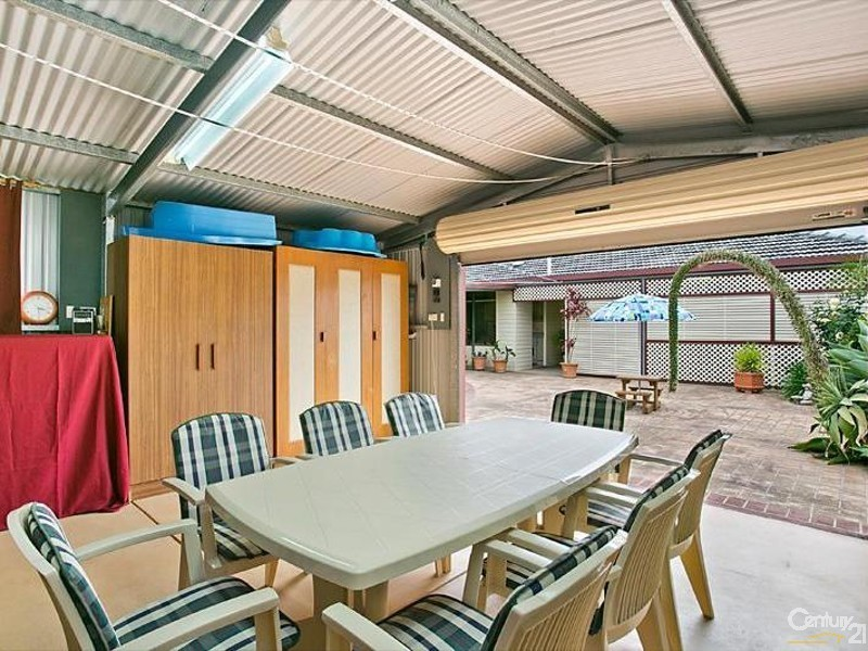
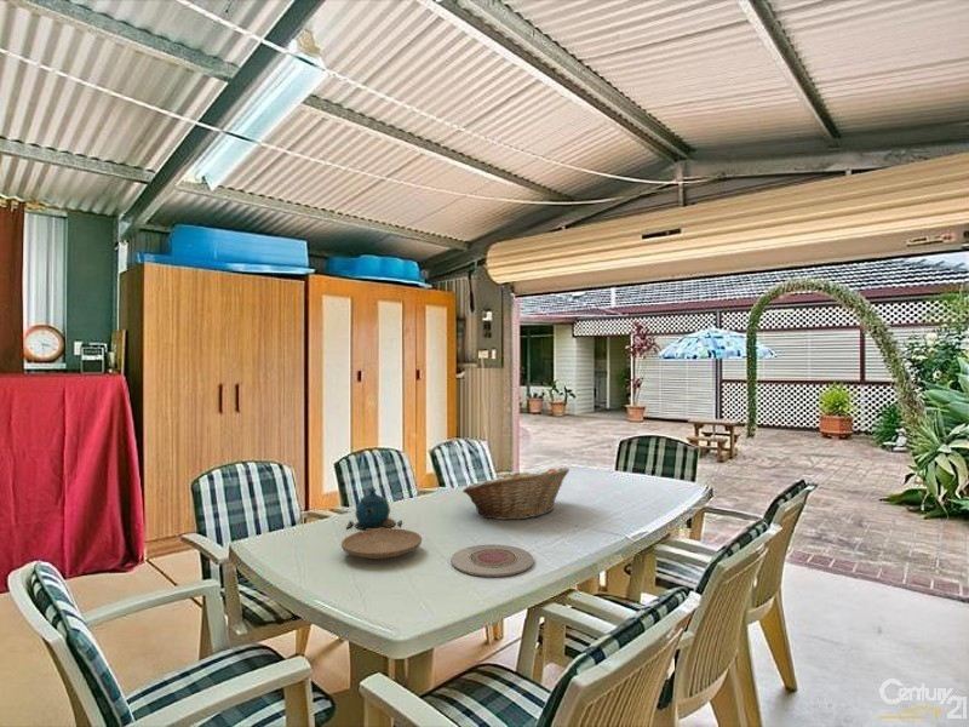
+ plate (492, 559)
+ plate (382, 545)
+ fruit basket (517, 488)
+ teapot (374, 505)
